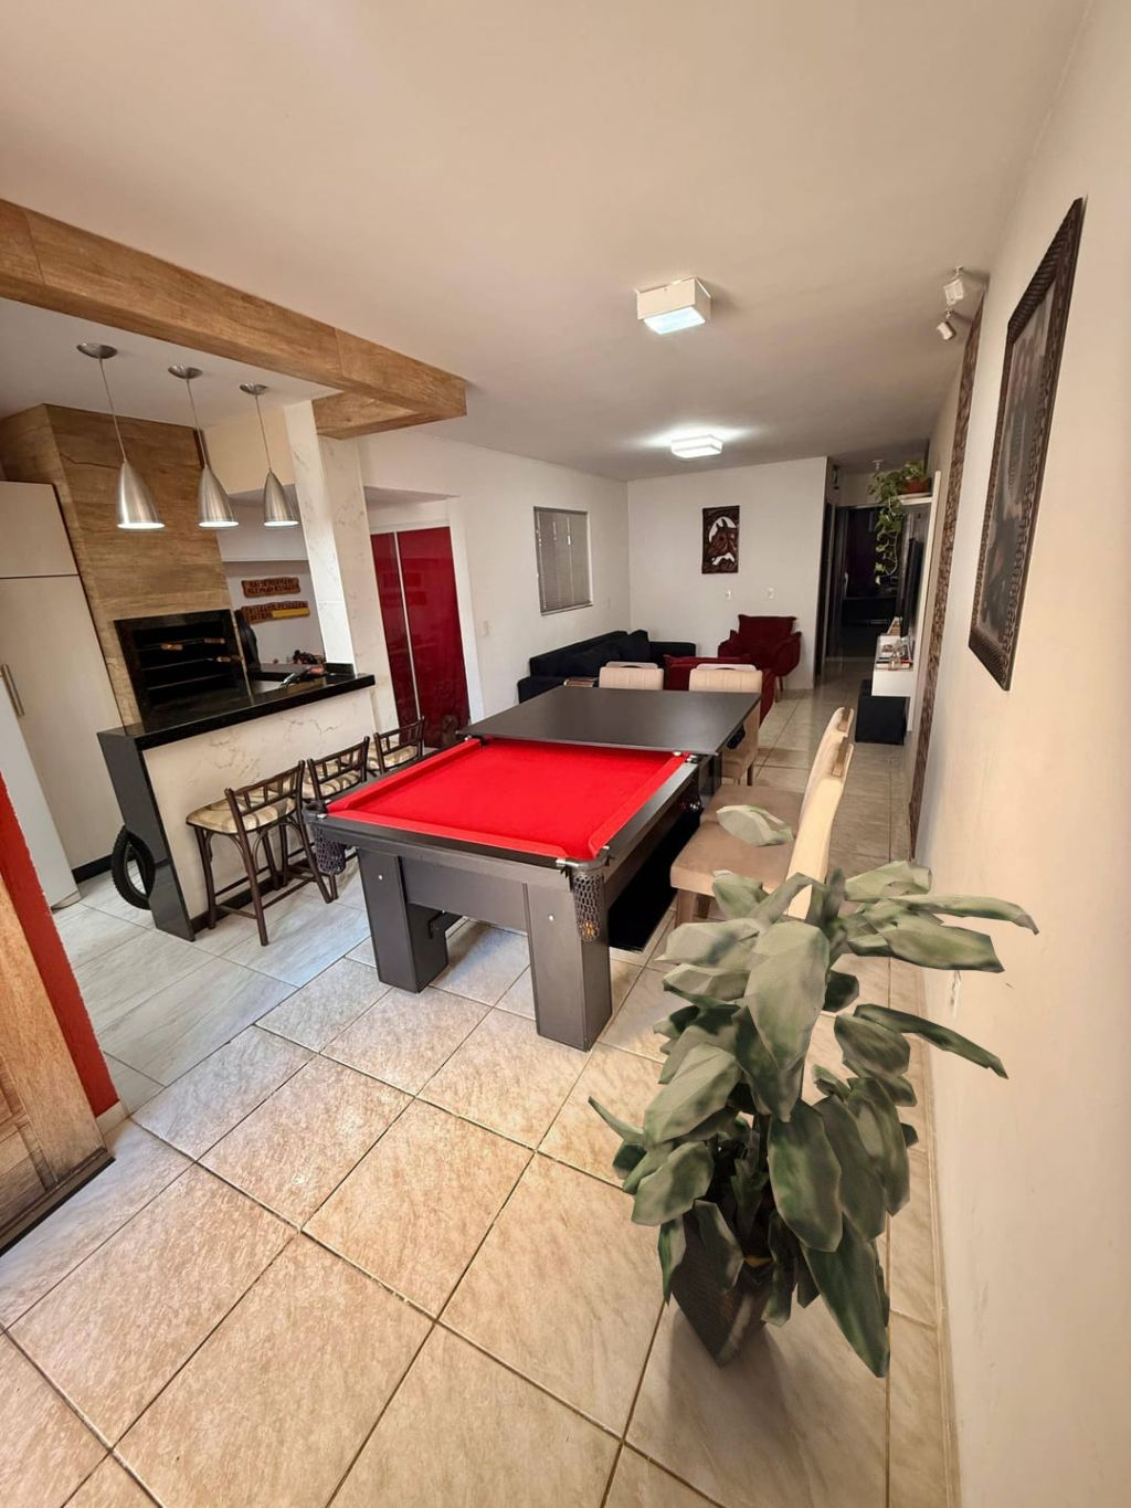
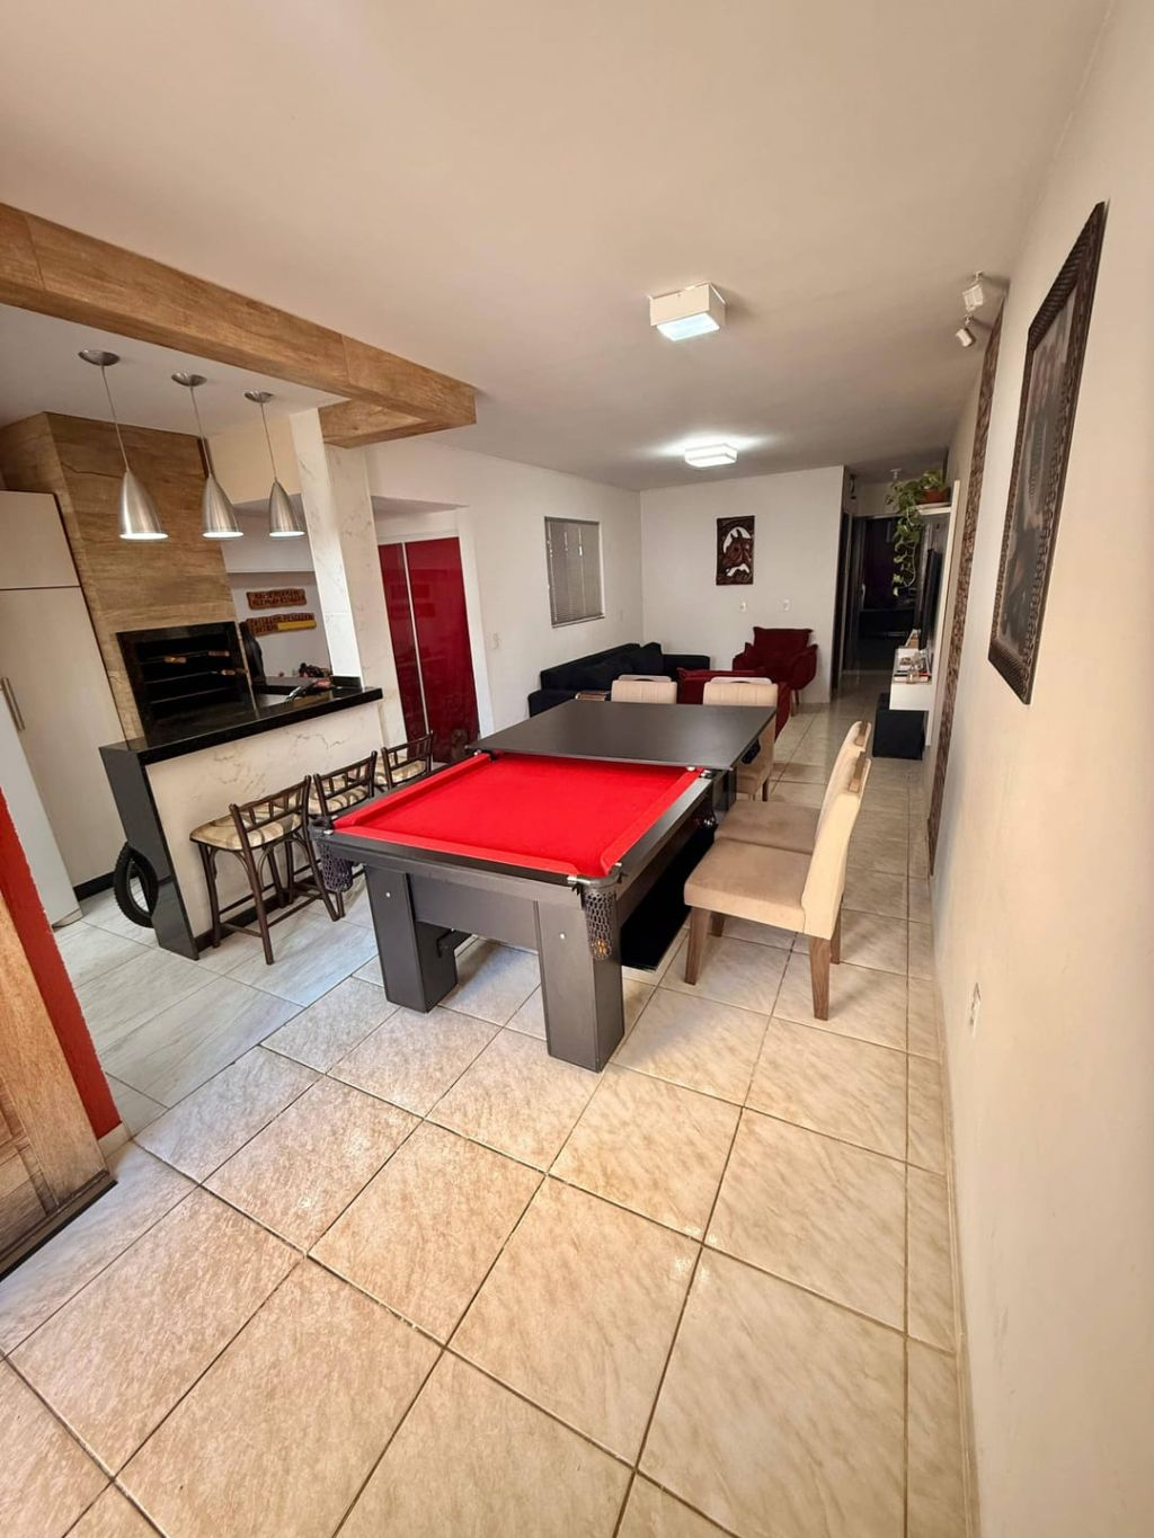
- indoor plant (764, 1118)
